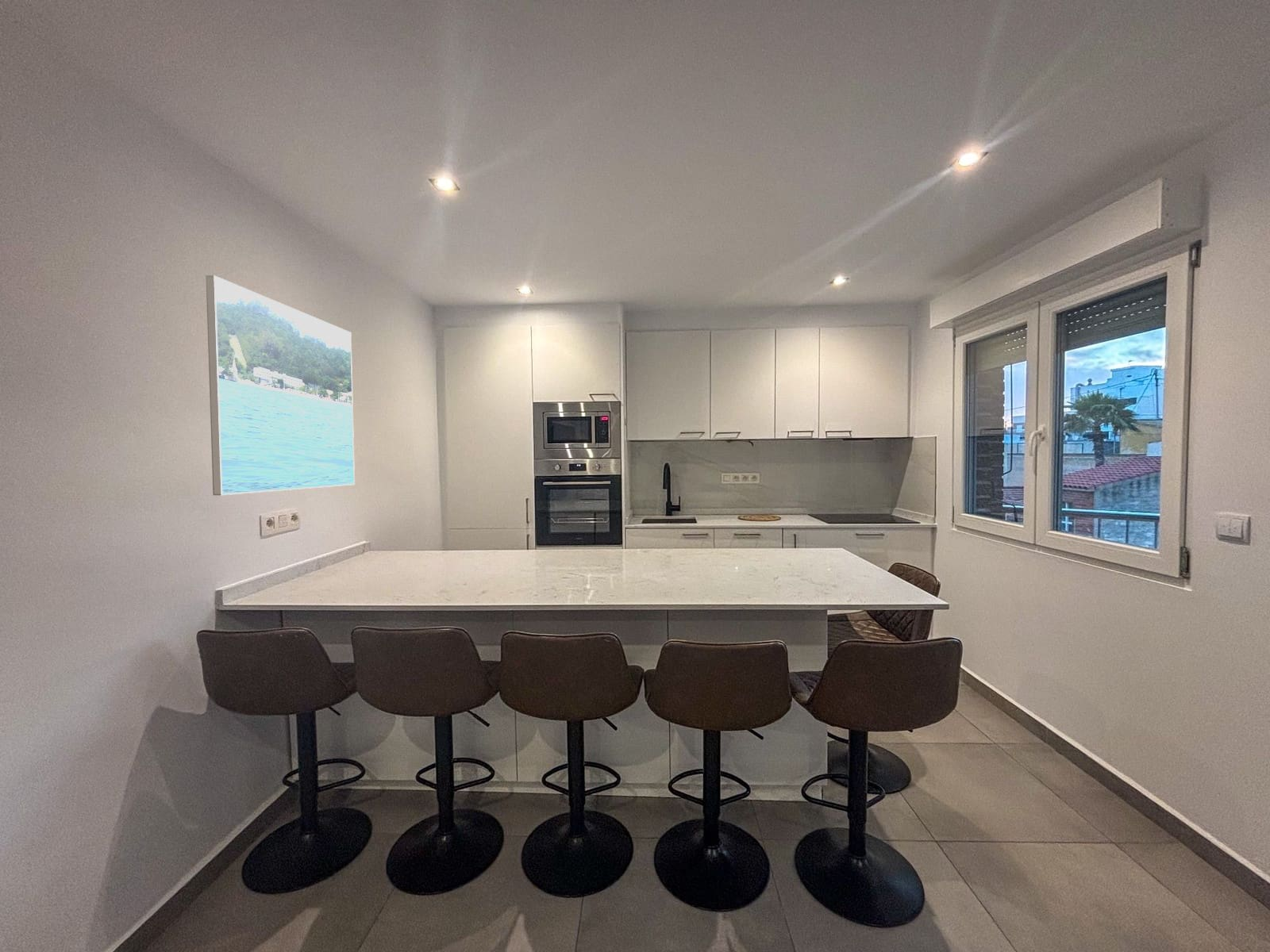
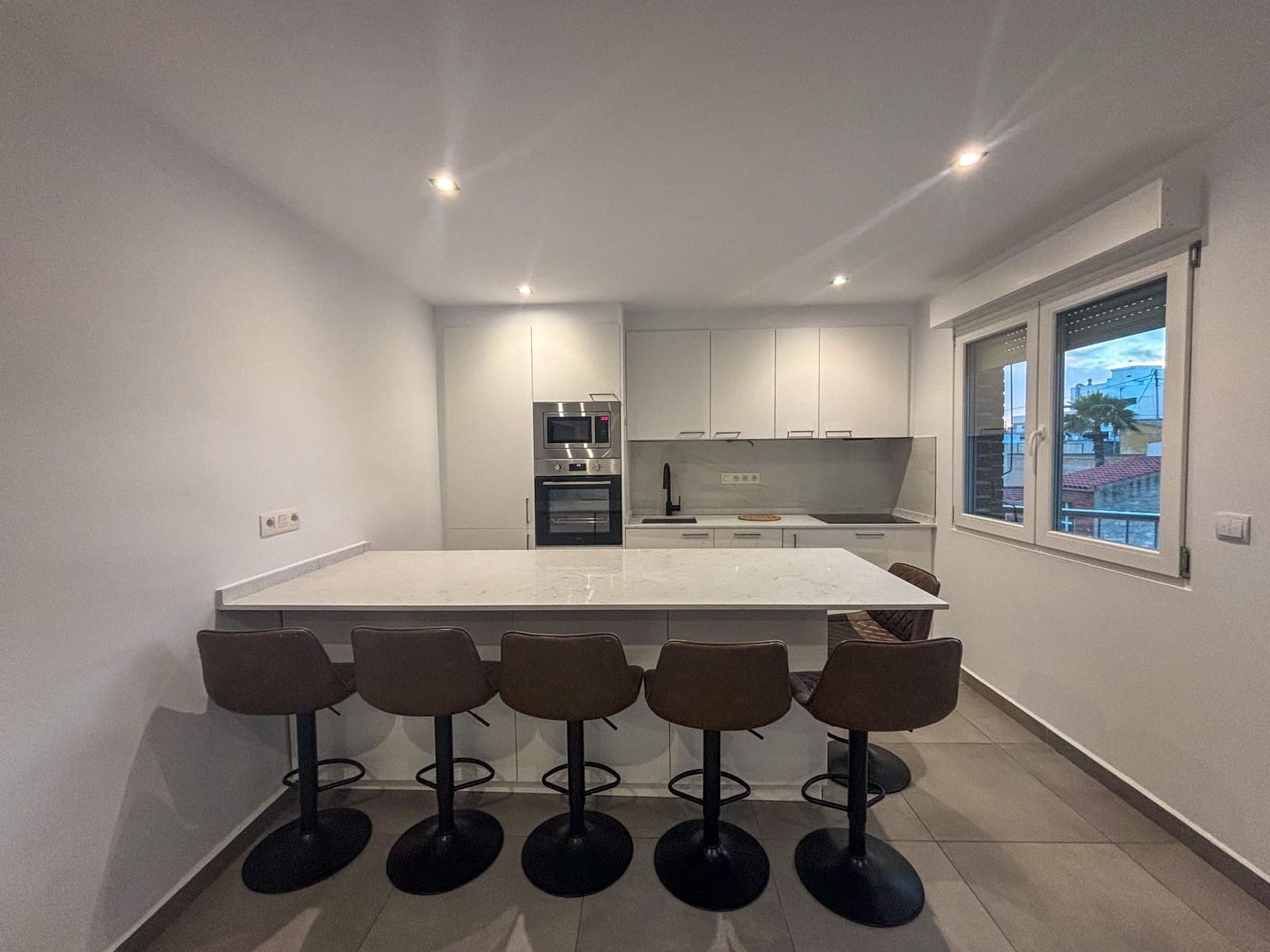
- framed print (294, 399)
